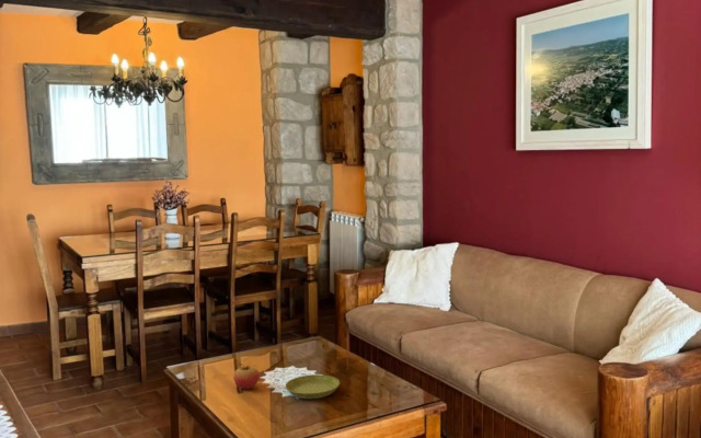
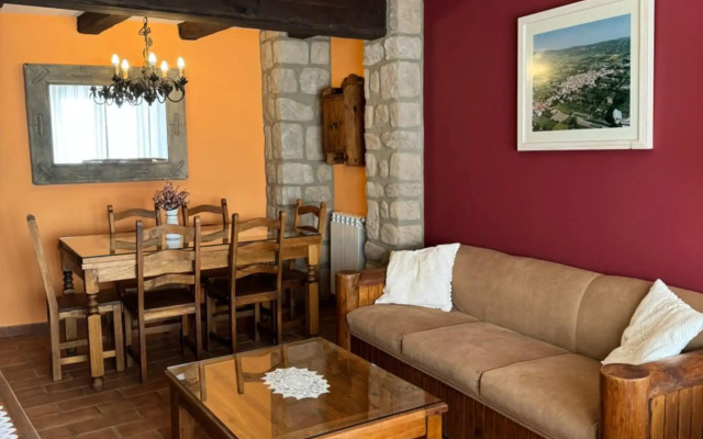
- saucer (312, 387)
- fruit (246, 374)
